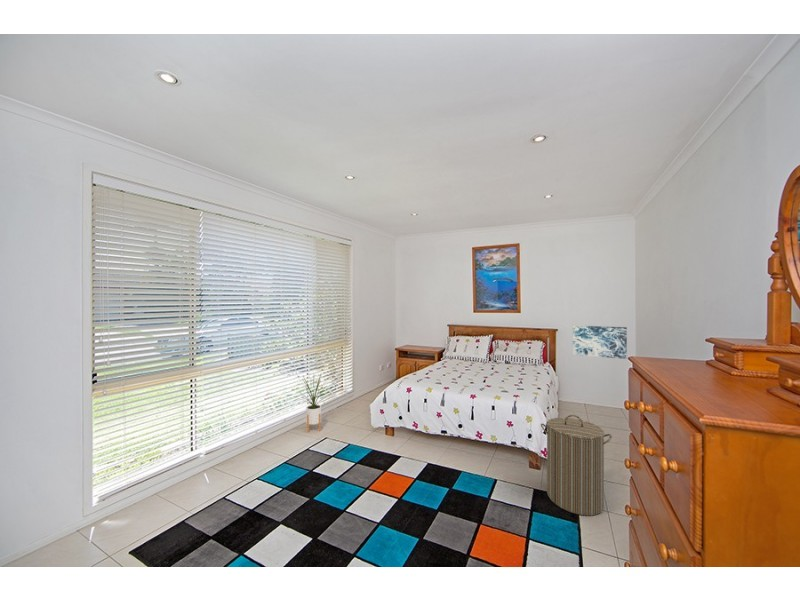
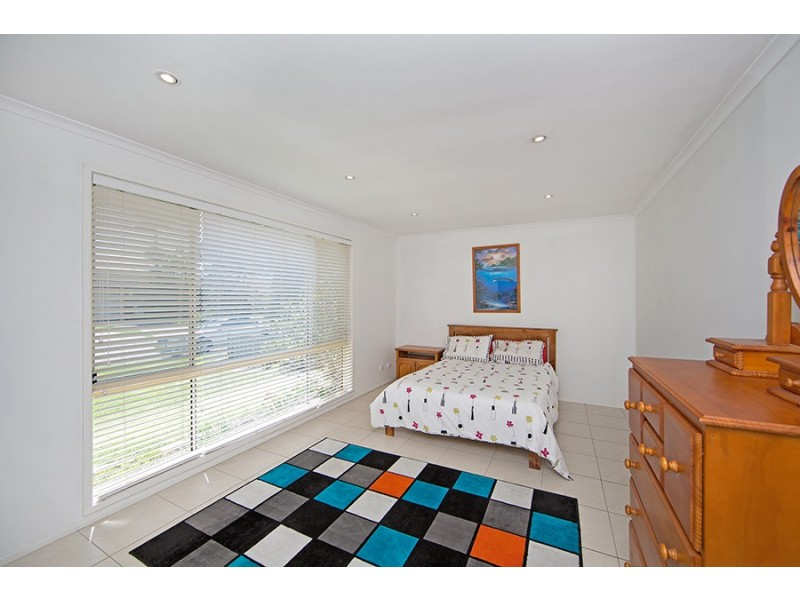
- wall art (598, 341)
- laundry hamper (574, 457)
- house plant (313, 399)
